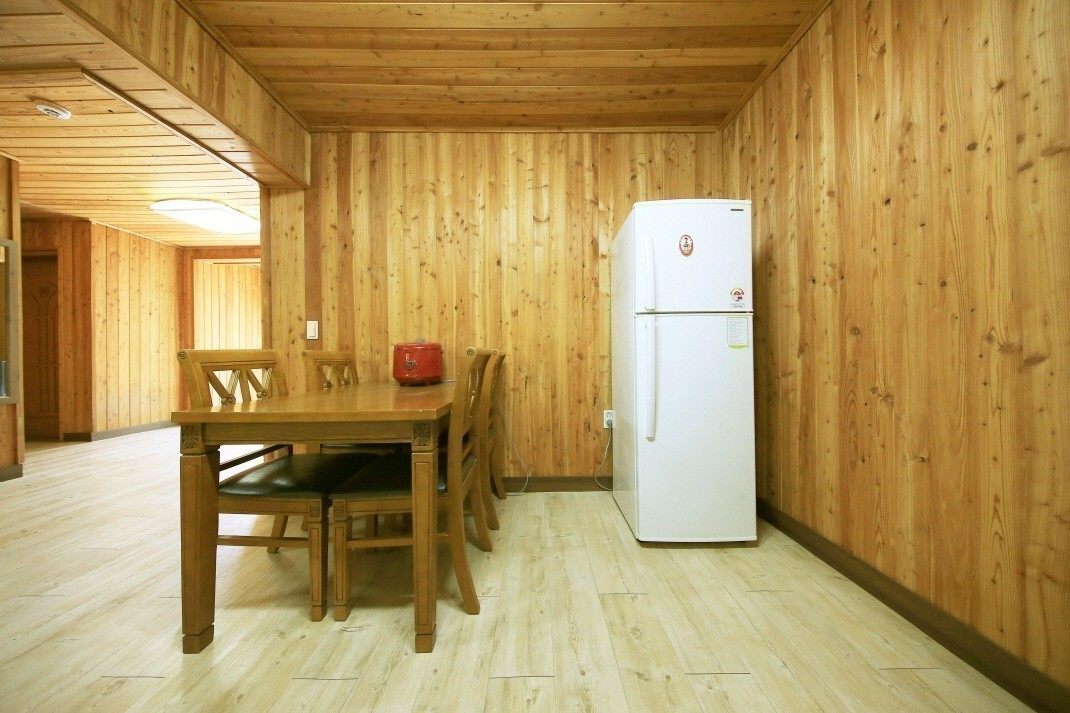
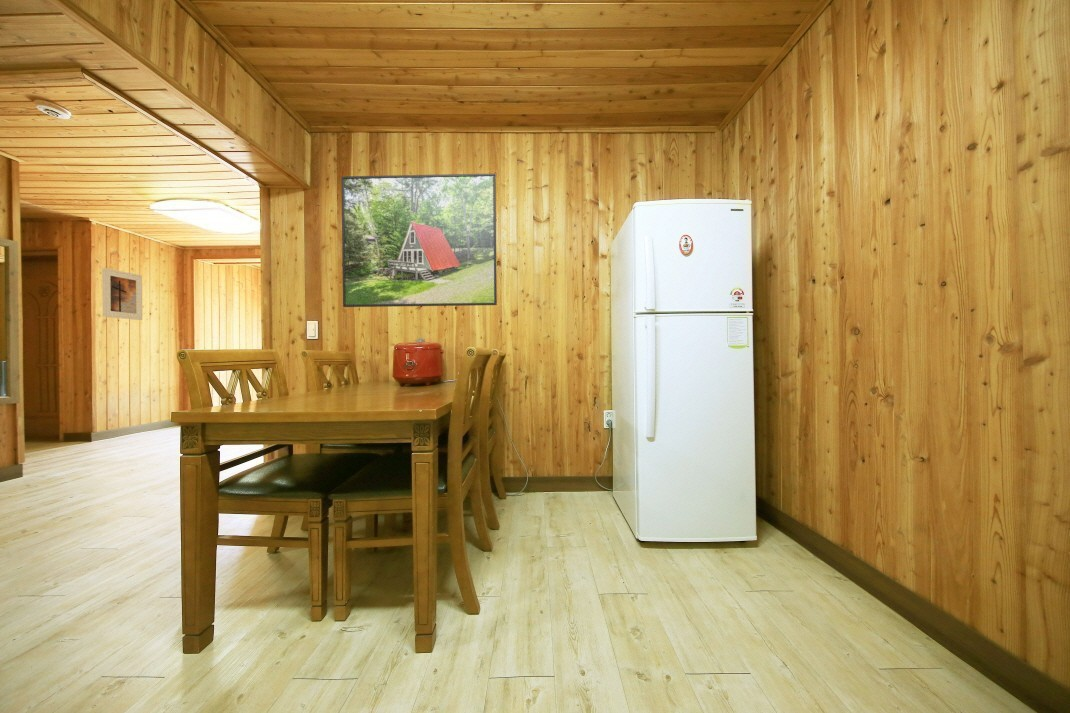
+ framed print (419, 240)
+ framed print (123, 295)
